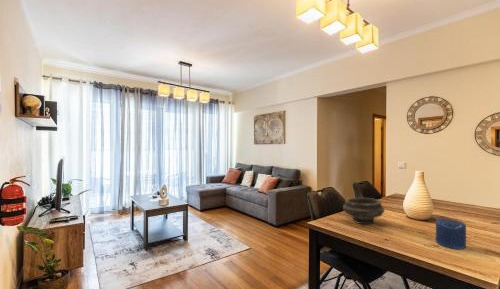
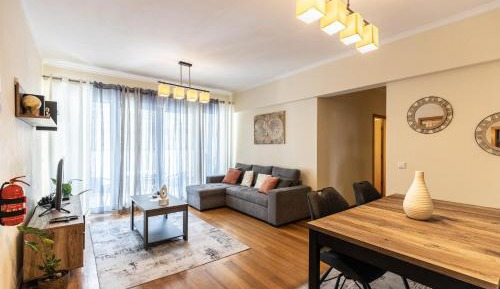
- bowl (363, 210)
- candle (450, 233)
